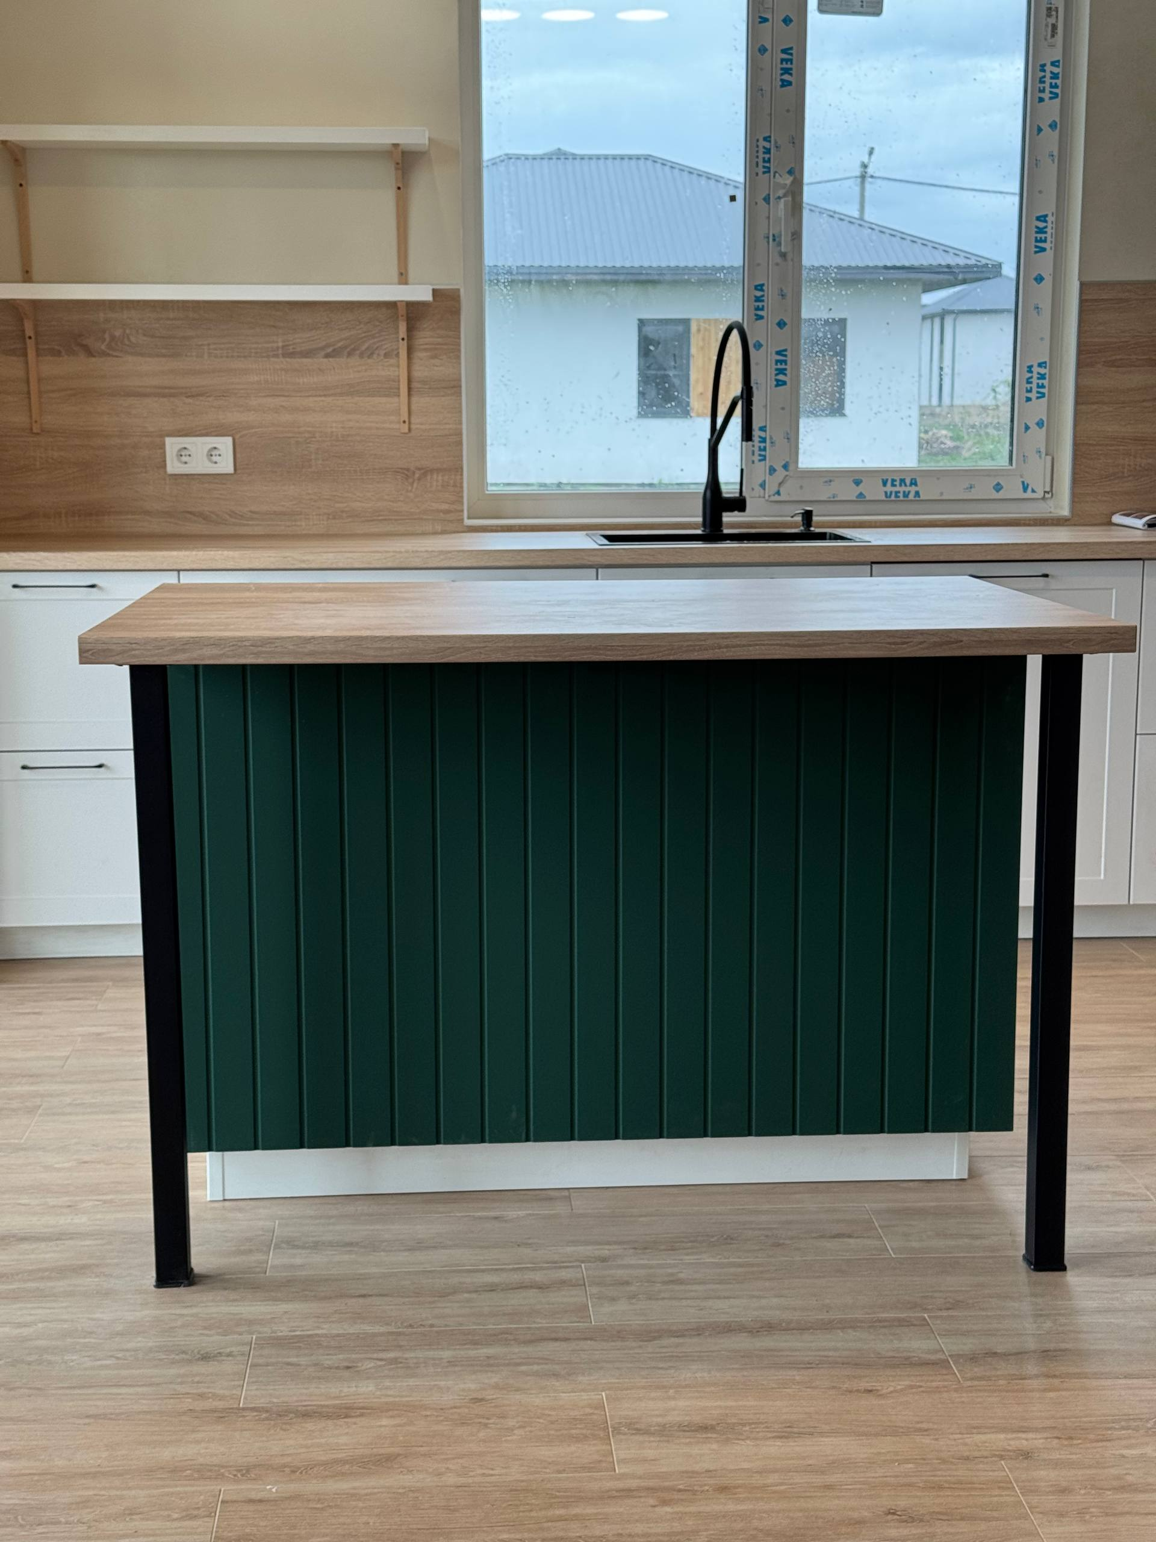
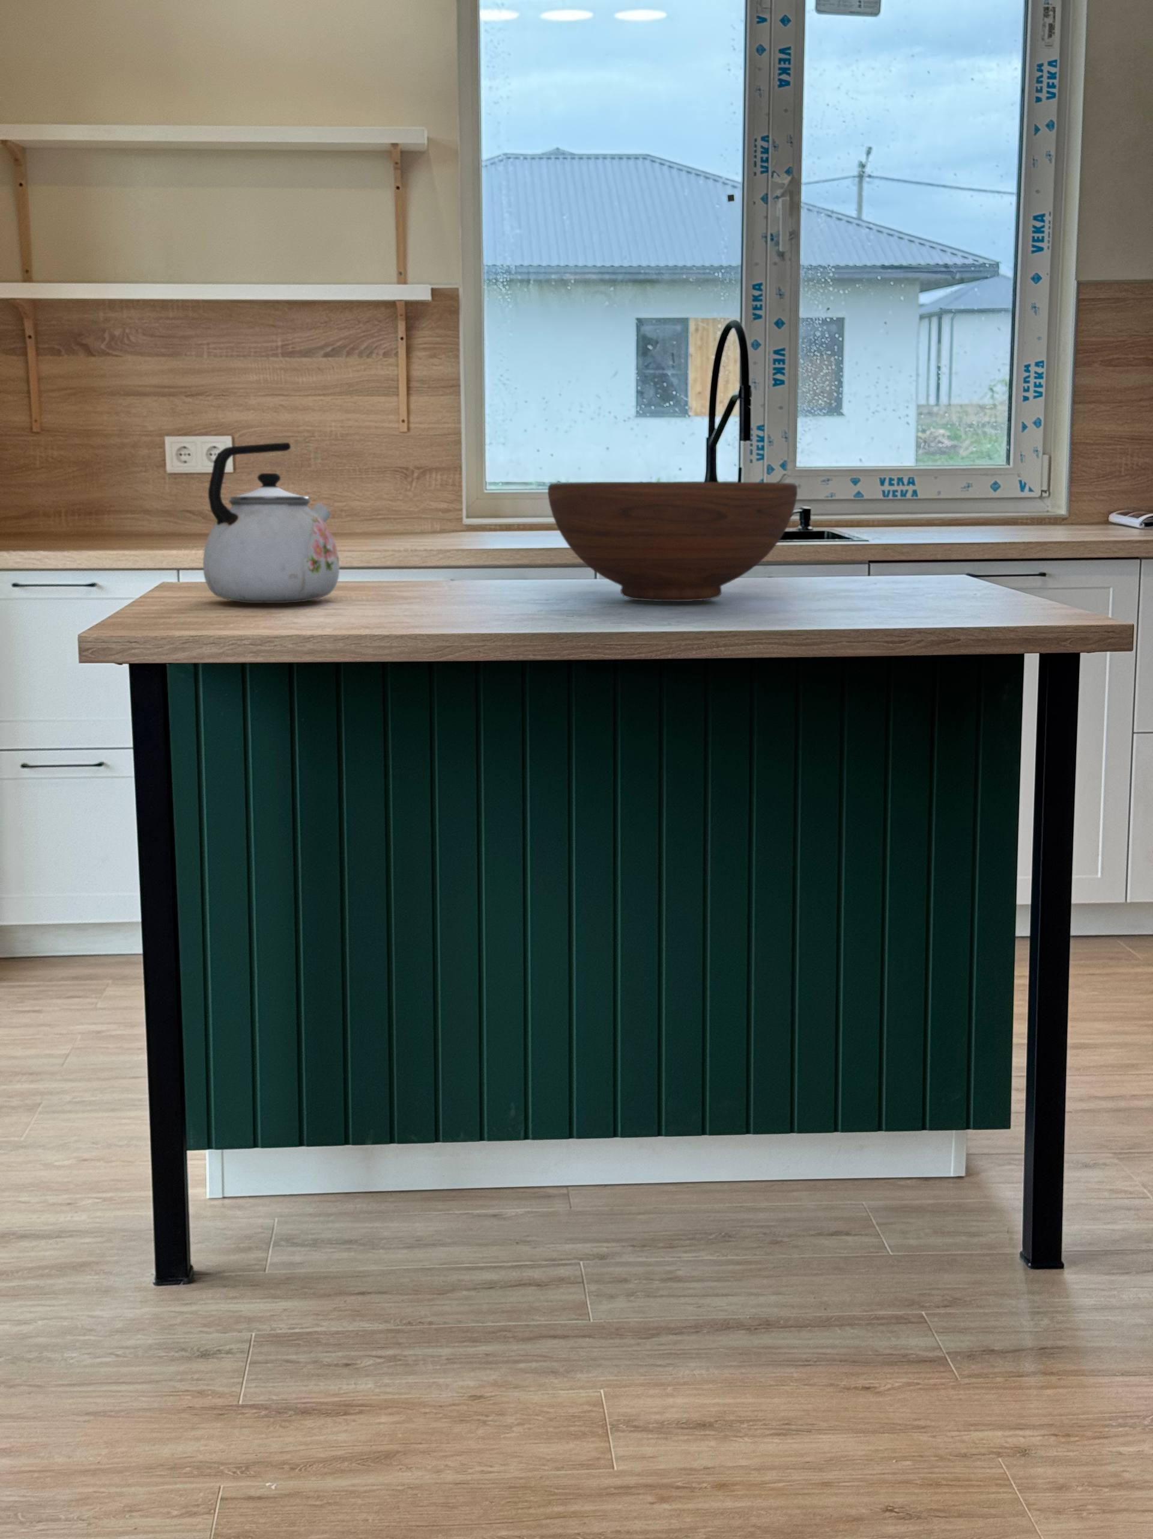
+ kettle (271, 522)
+ fruit bowl (671, 542)
